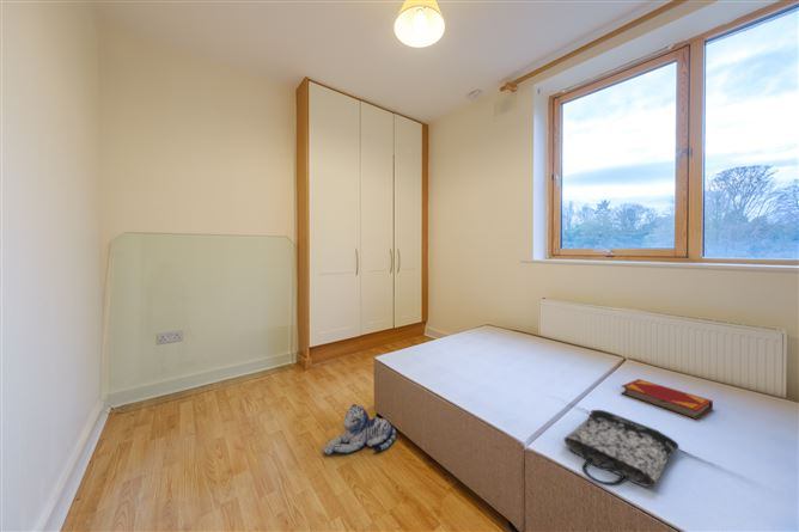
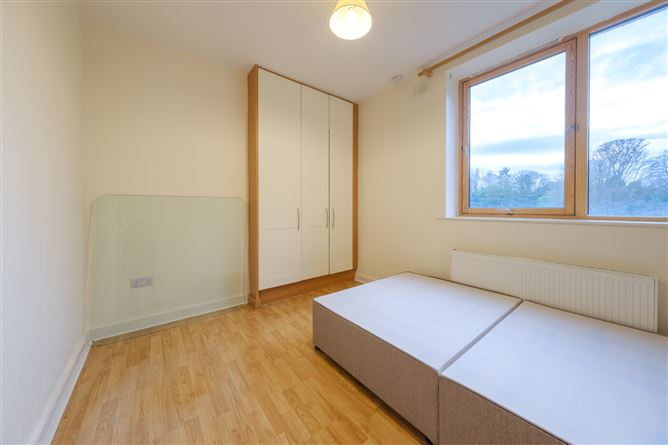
- hardback book (664, 396)
- plush toy (361, 424)
- tote bag (614, 445)
